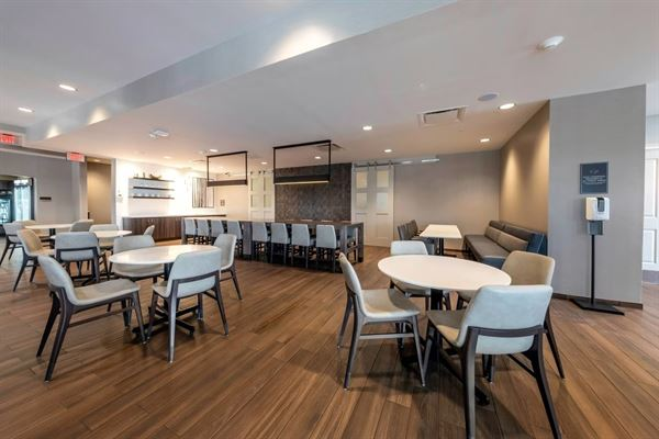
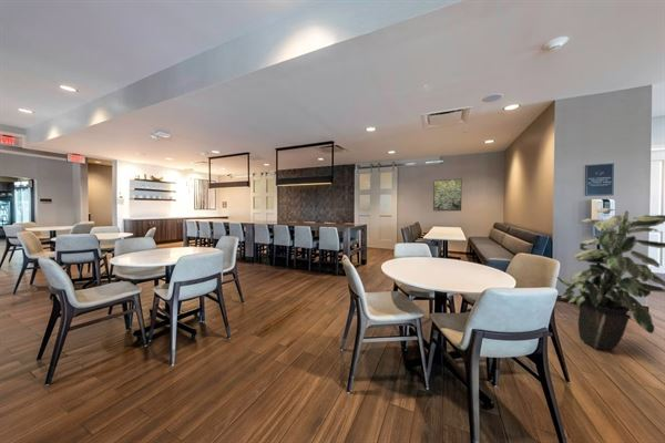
+ indoor plant (611, 279)
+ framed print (447, 195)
